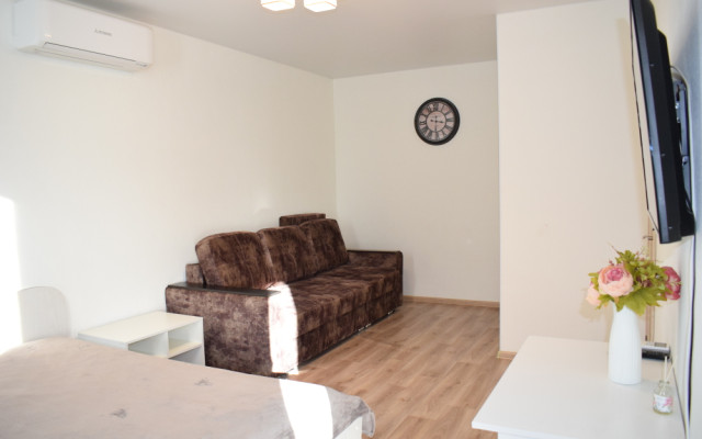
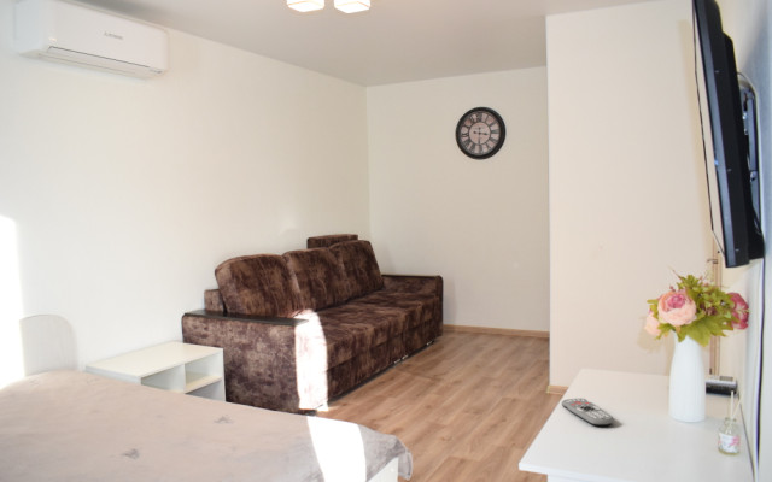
+ remote control (587, 411)
